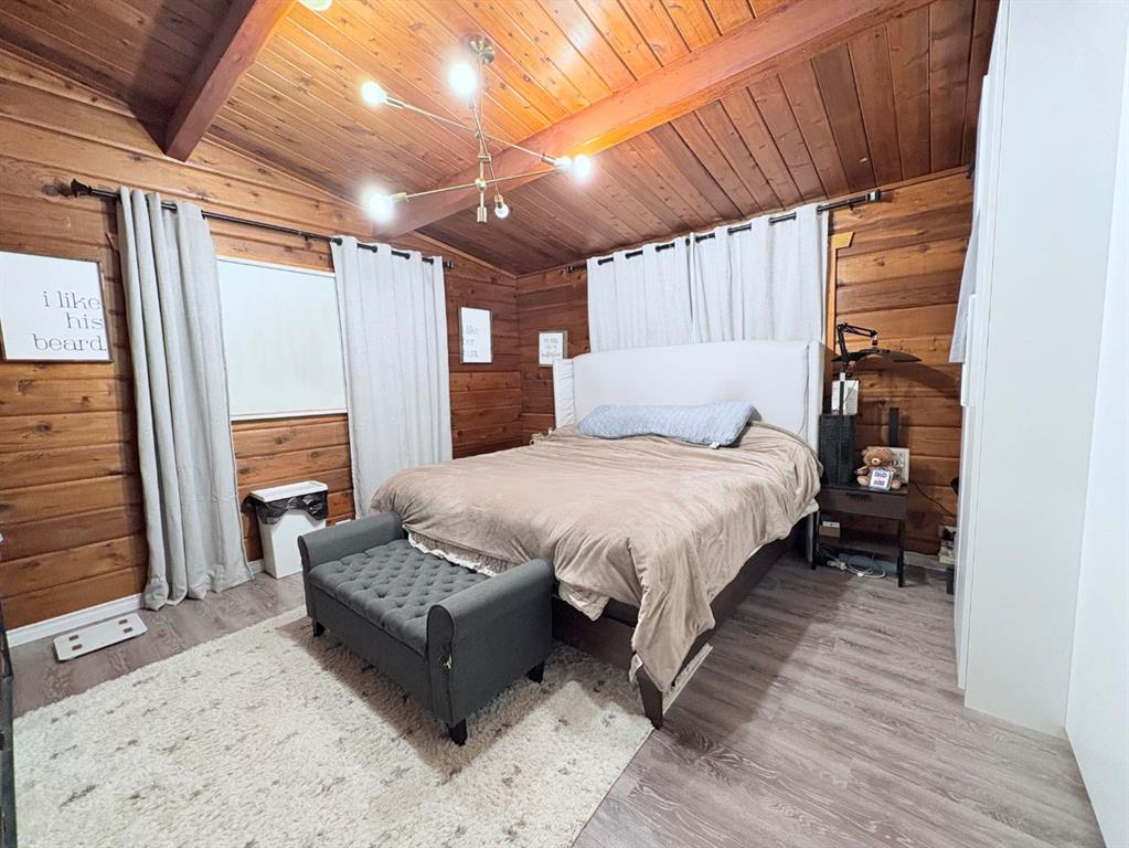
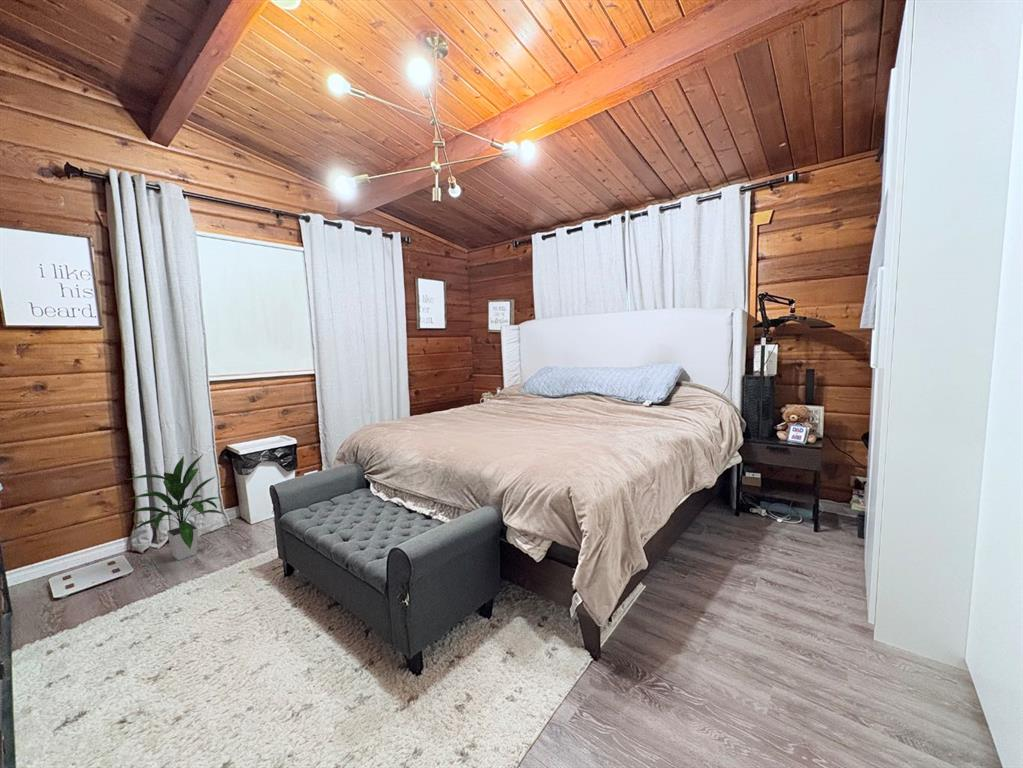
+ indoor plant (178, 508)
